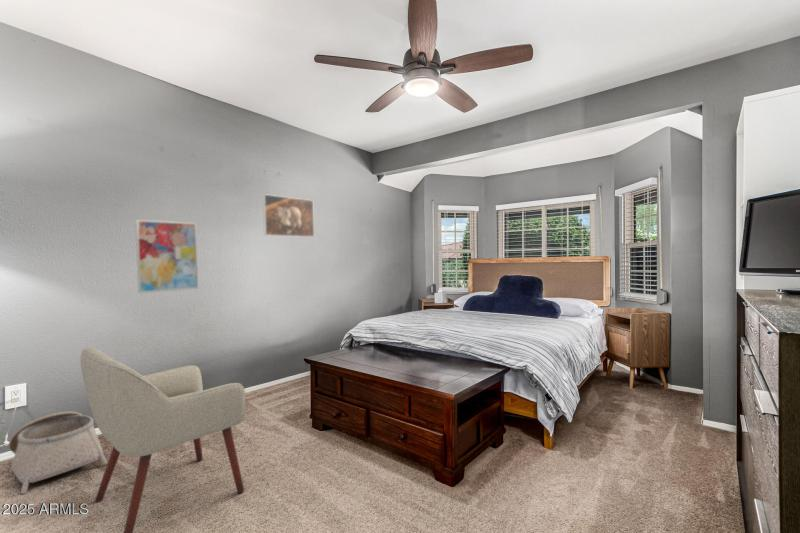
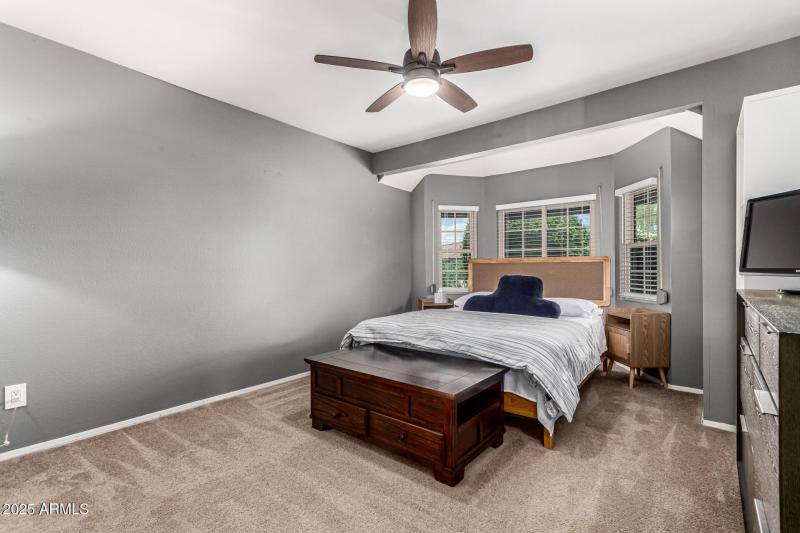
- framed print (289, 216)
- wall art (168, 256)
- basket (55, 440)
- chair (163, 420)
